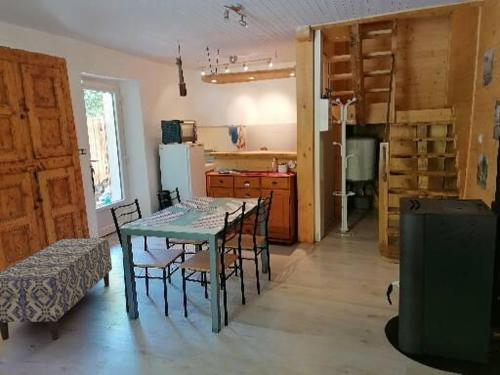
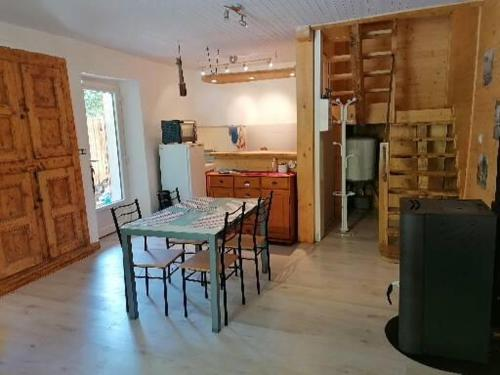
- bench (60, 282)
